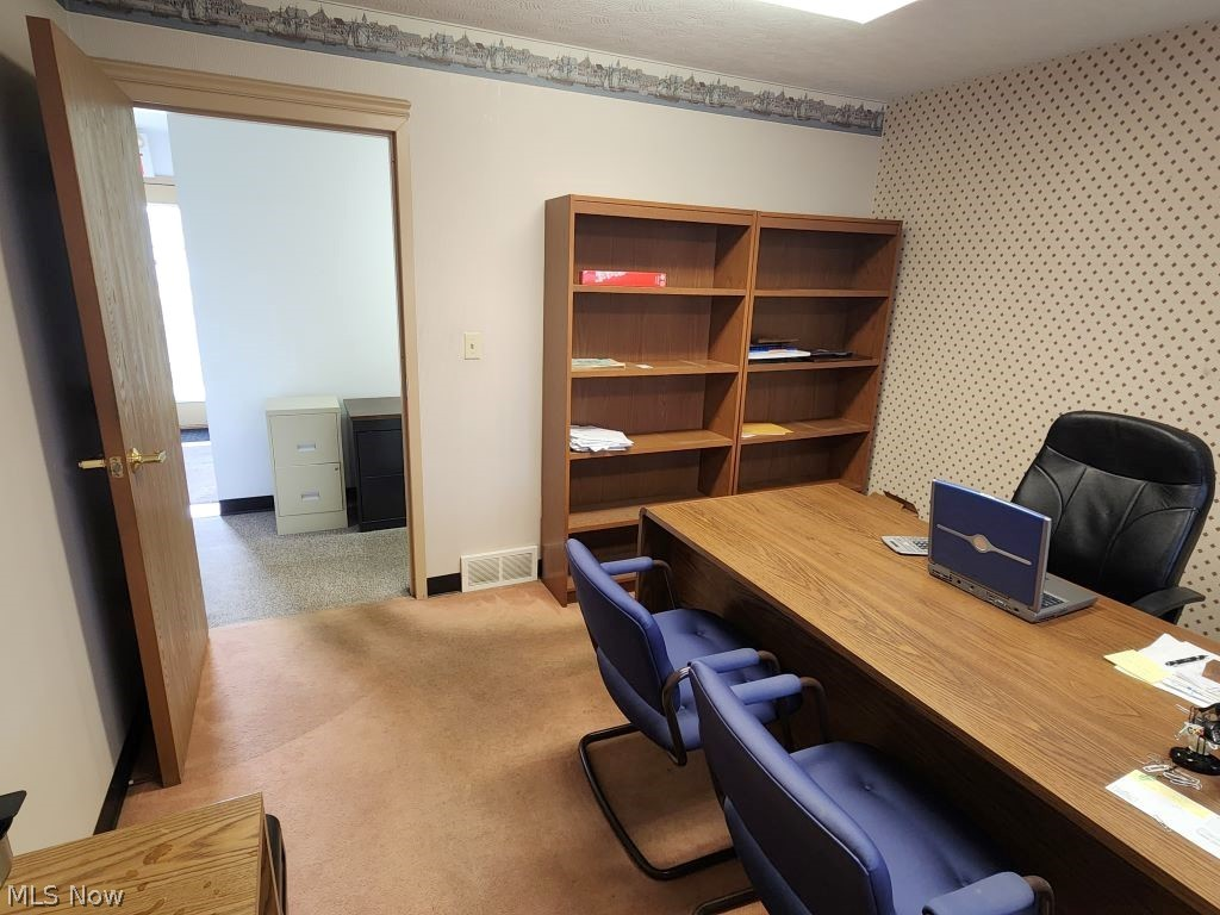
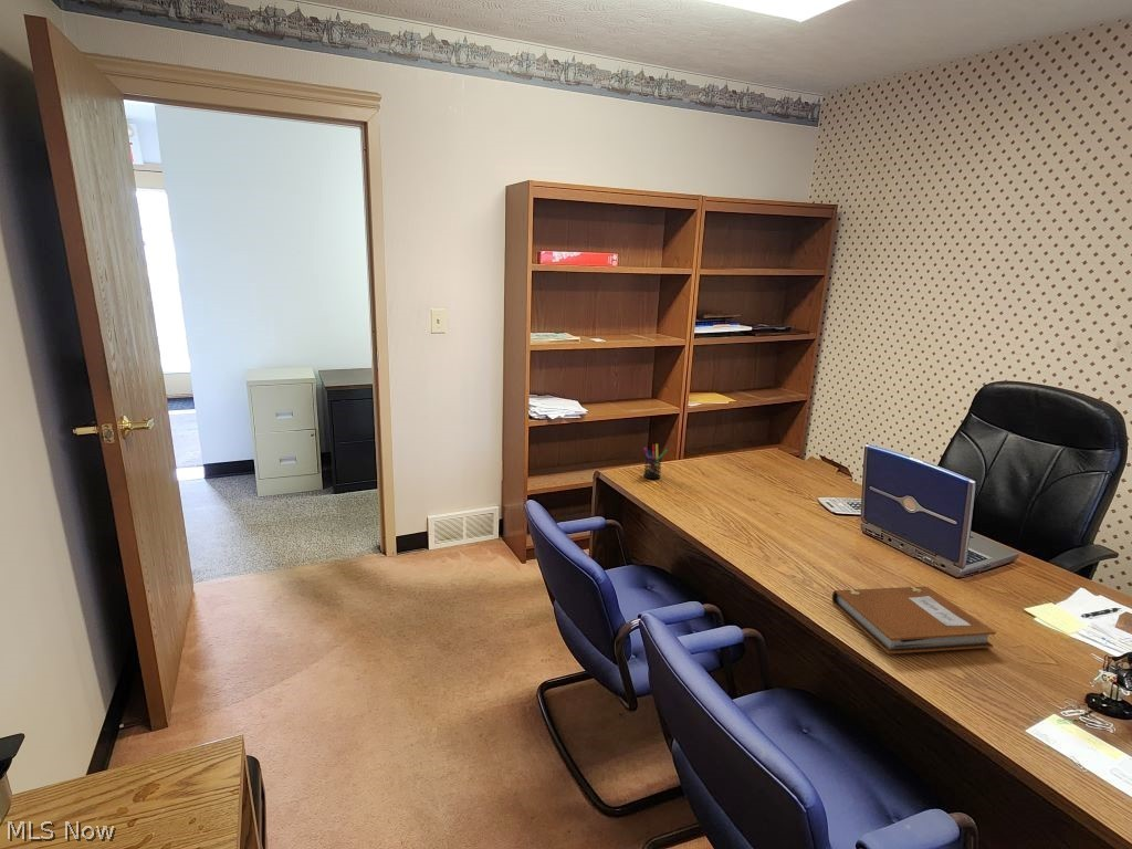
+ pen holder (654, 460)
+ notebook (910, 616)
